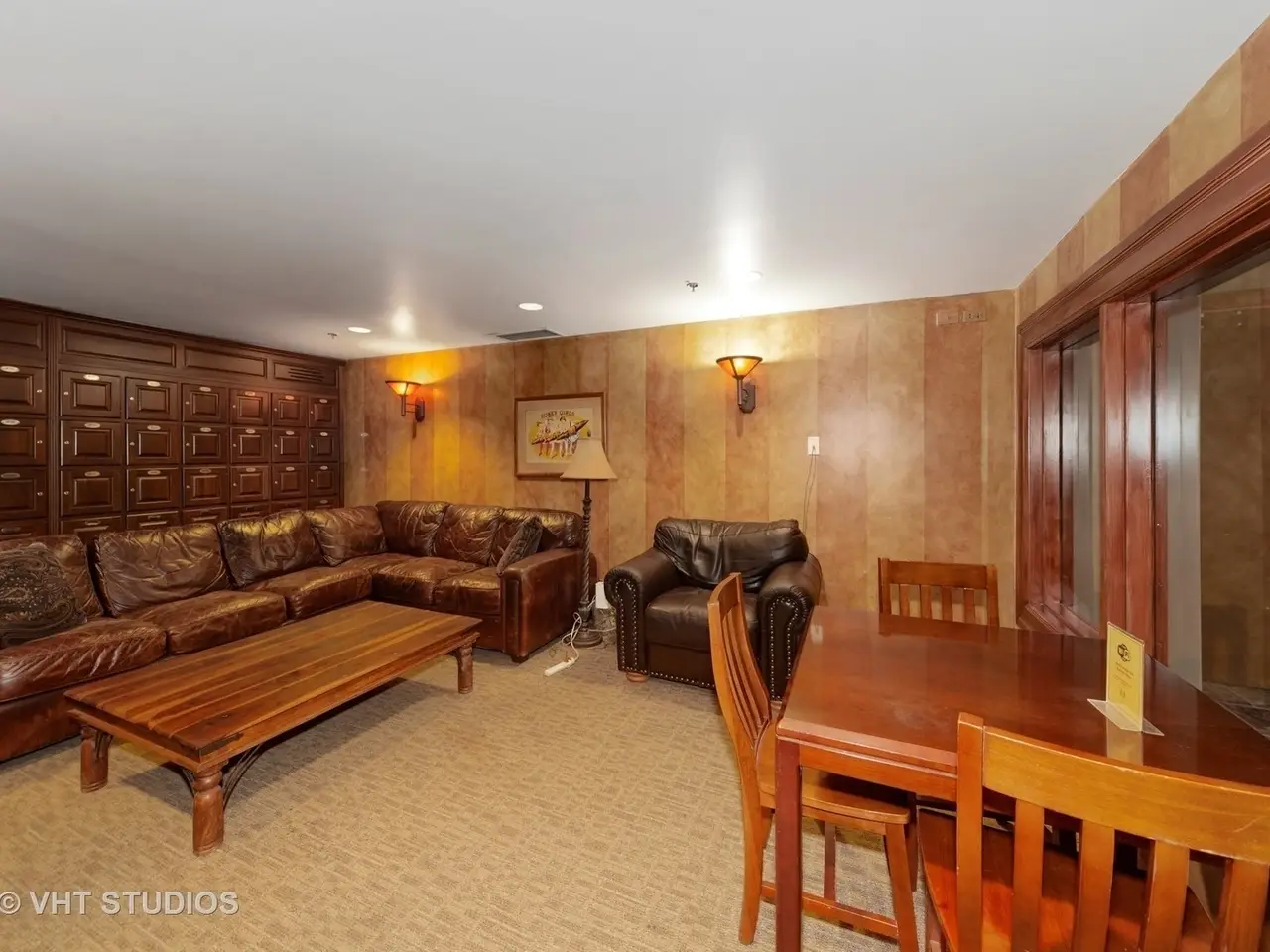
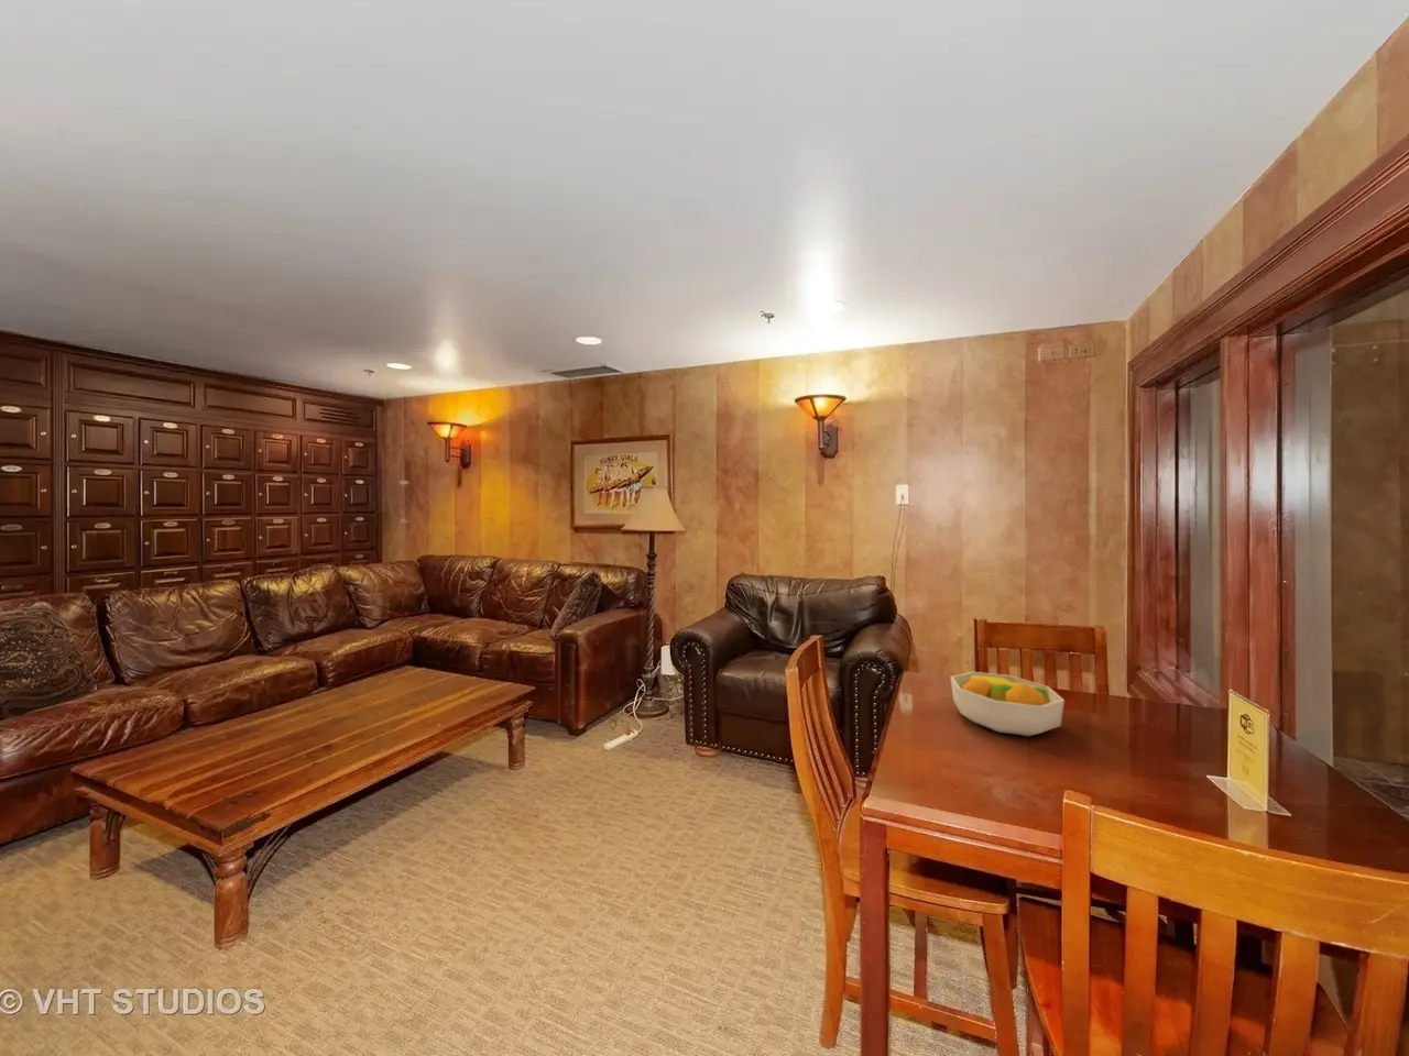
+ fruit bowl (1003, 697)
